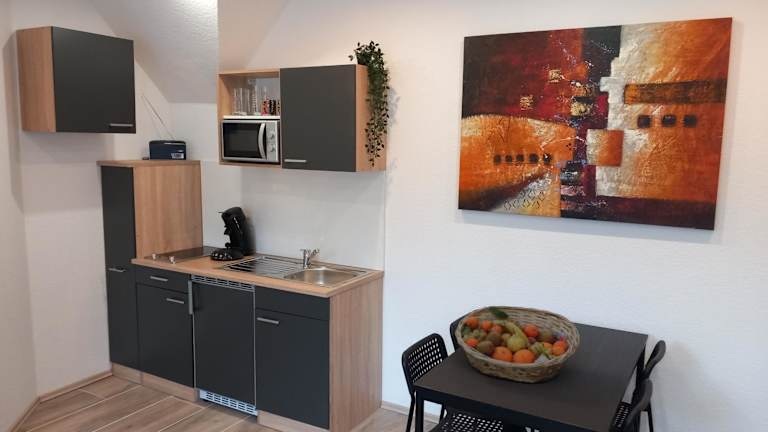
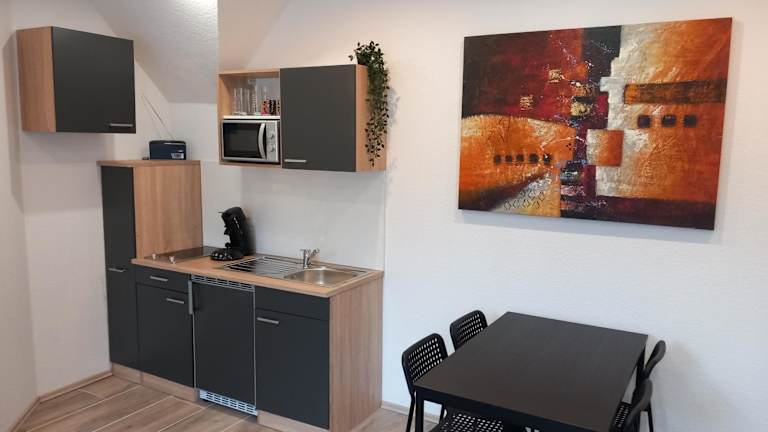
- fruit basket (515, 342)
